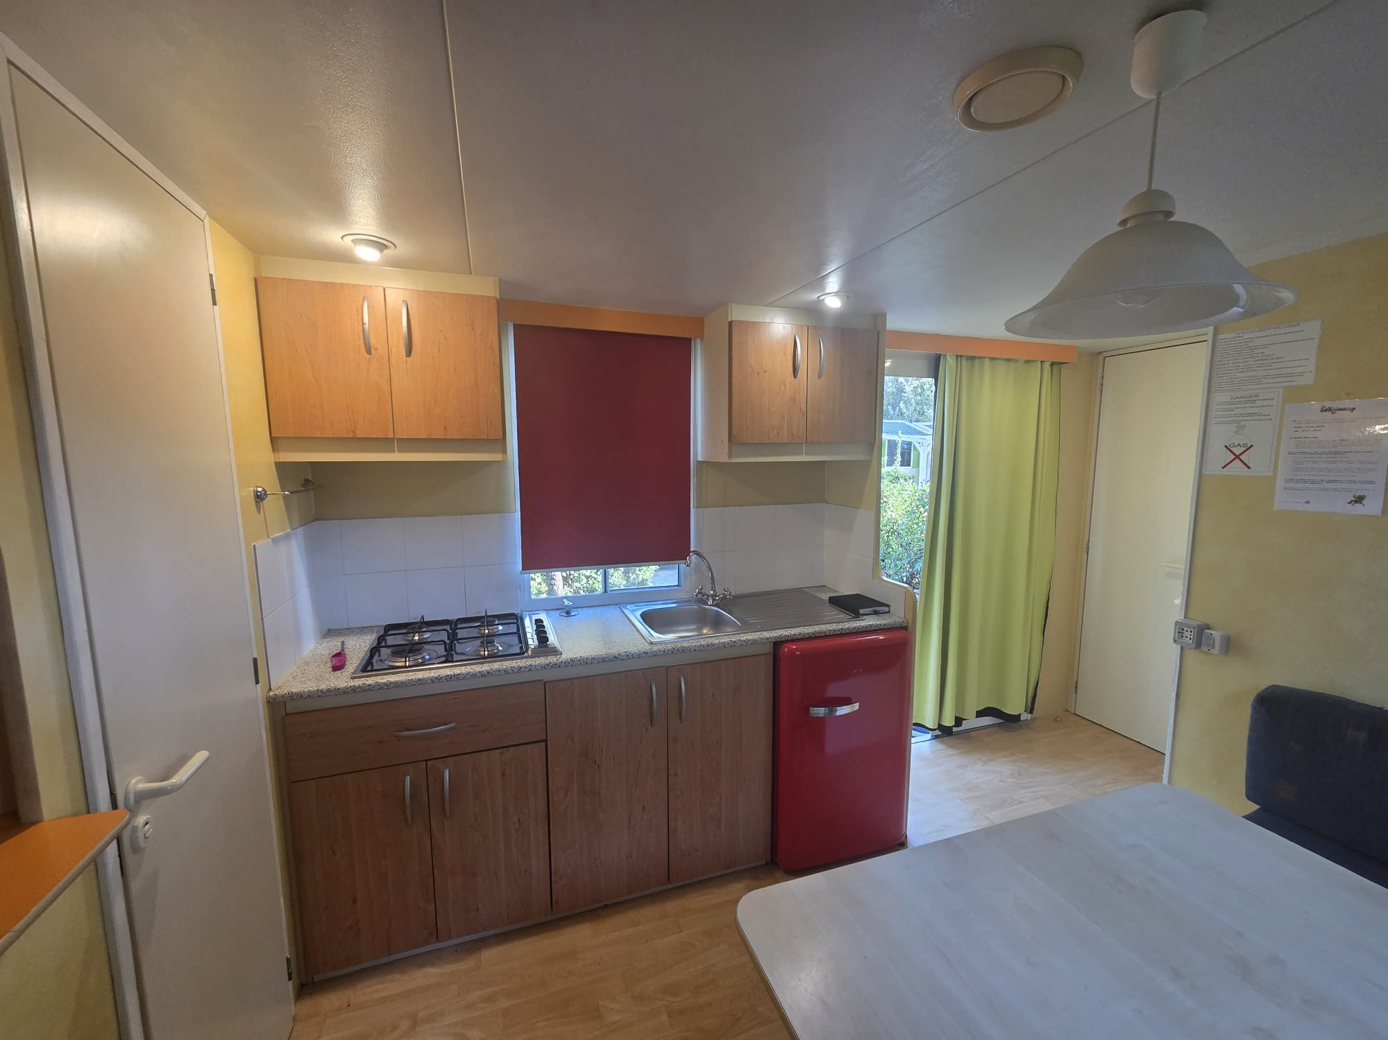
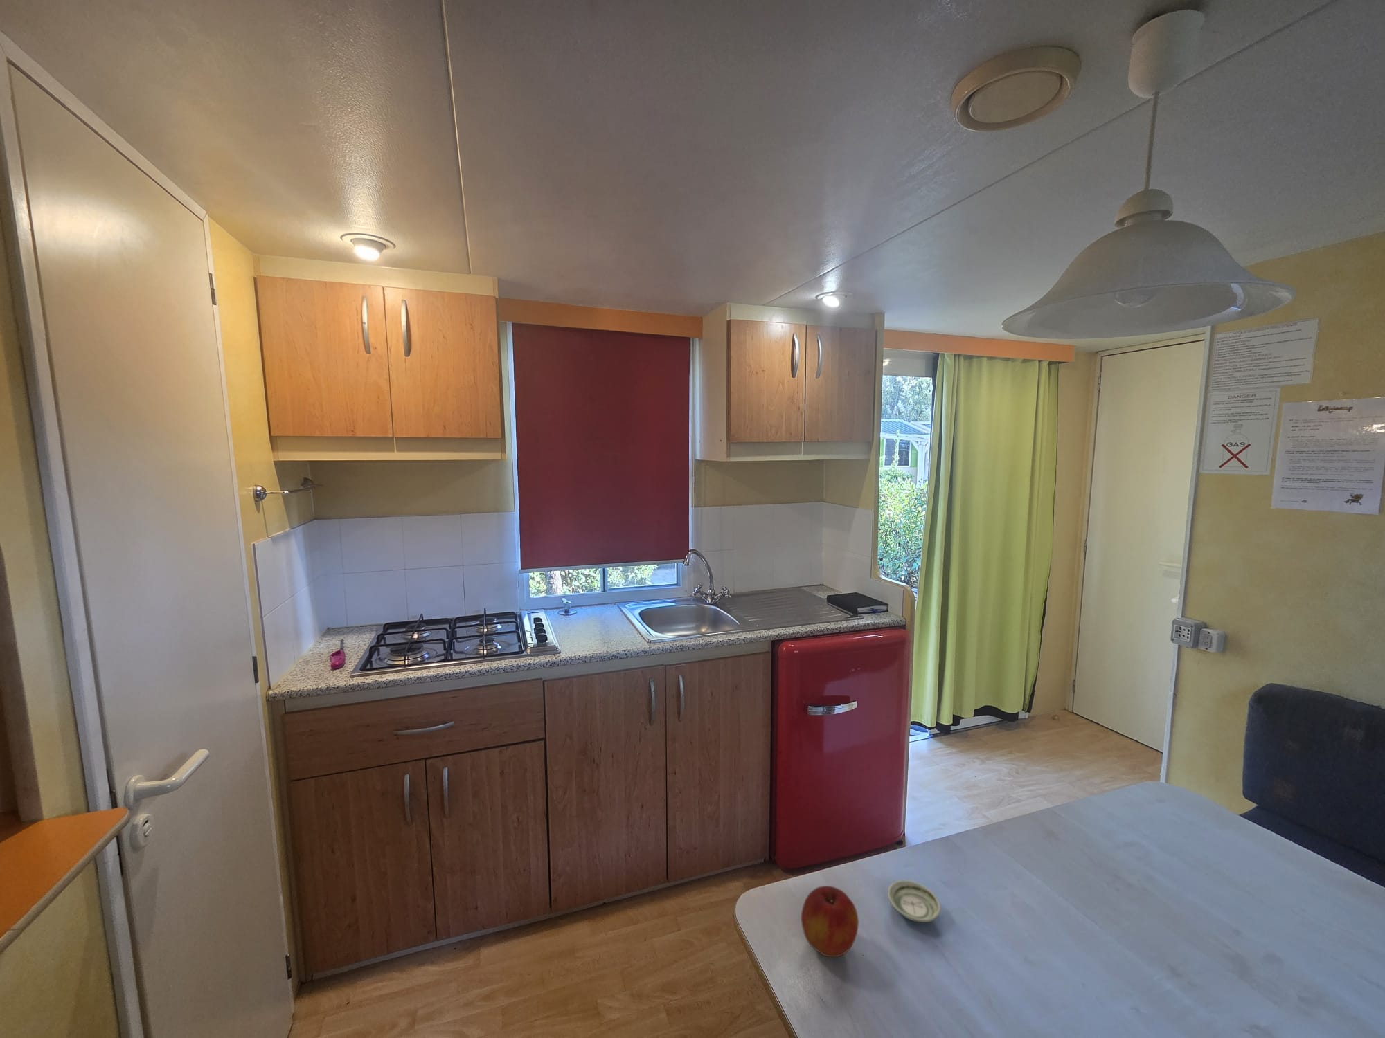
+ apple (829, 919)
+ saucer (913, 904)
